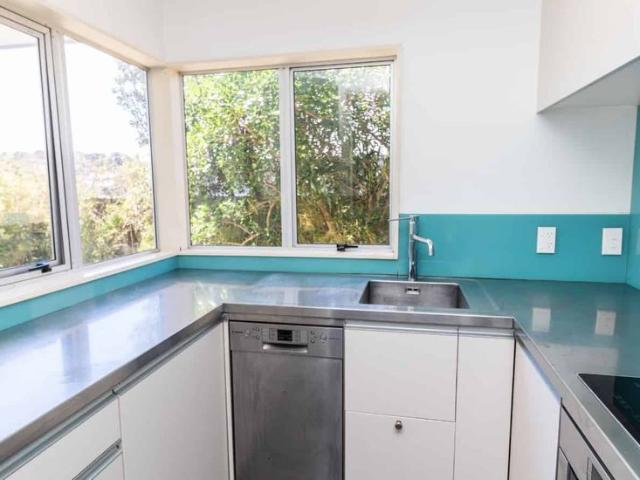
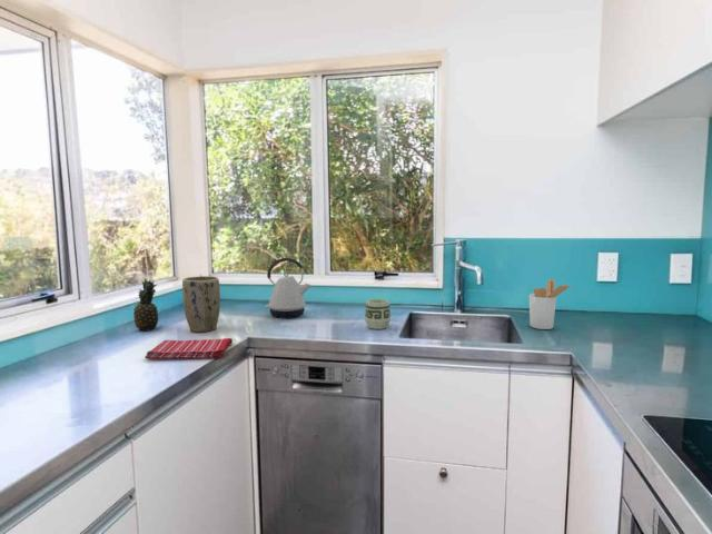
+ kettle (288, 286)
+ plant pot (201, 304)
+ dish towel (191, 347)
+ fruit (146, 303)
+ utensil holder (548, 304)
+ cup (377, 314)
